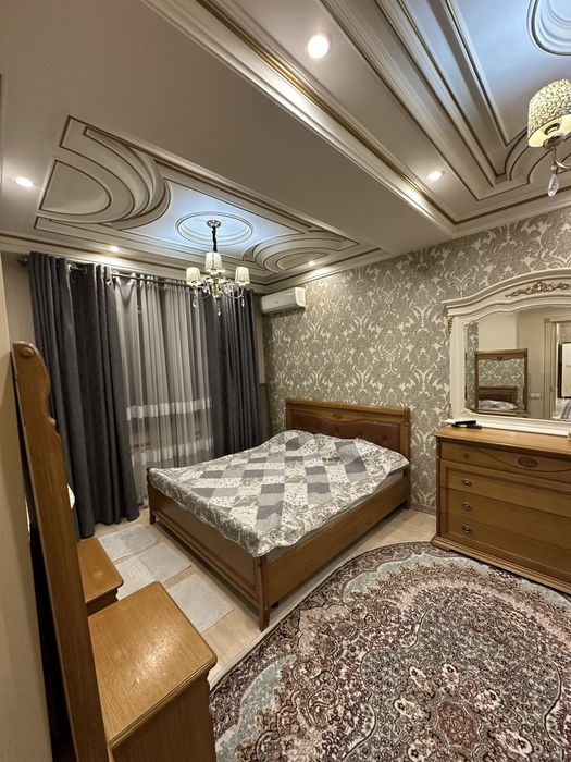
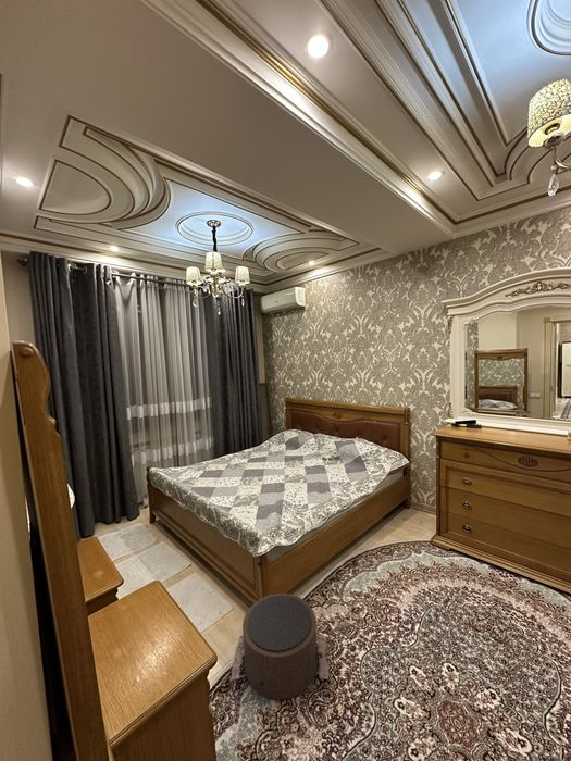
+ pouf (278, 645)
